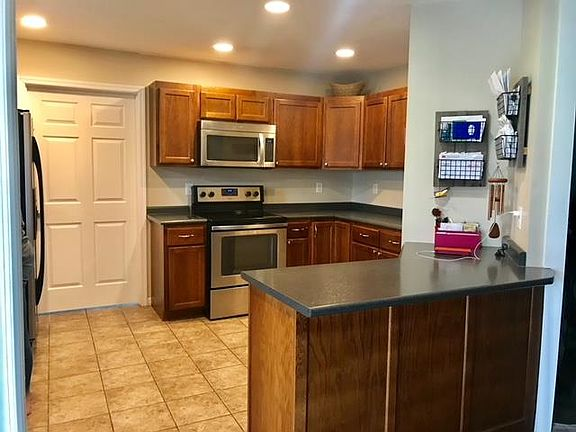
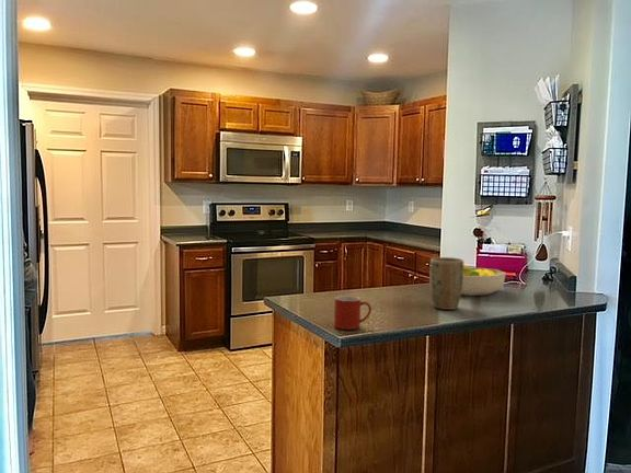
+ fruit bowl (472, 277)
+ mug (352, 312)
+ plant pot (446, 282)
